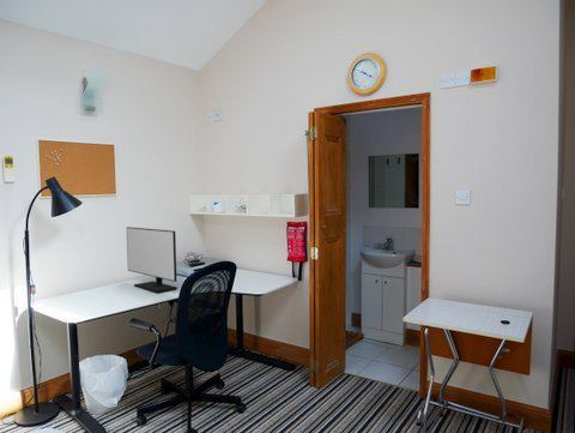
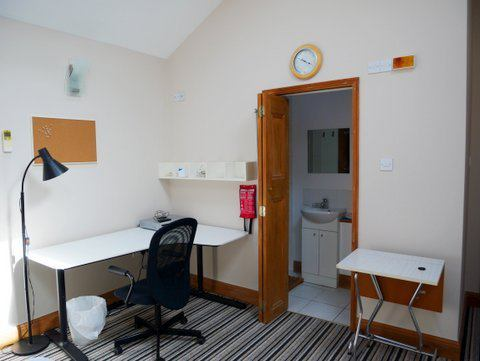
- monitor (153, 258)
